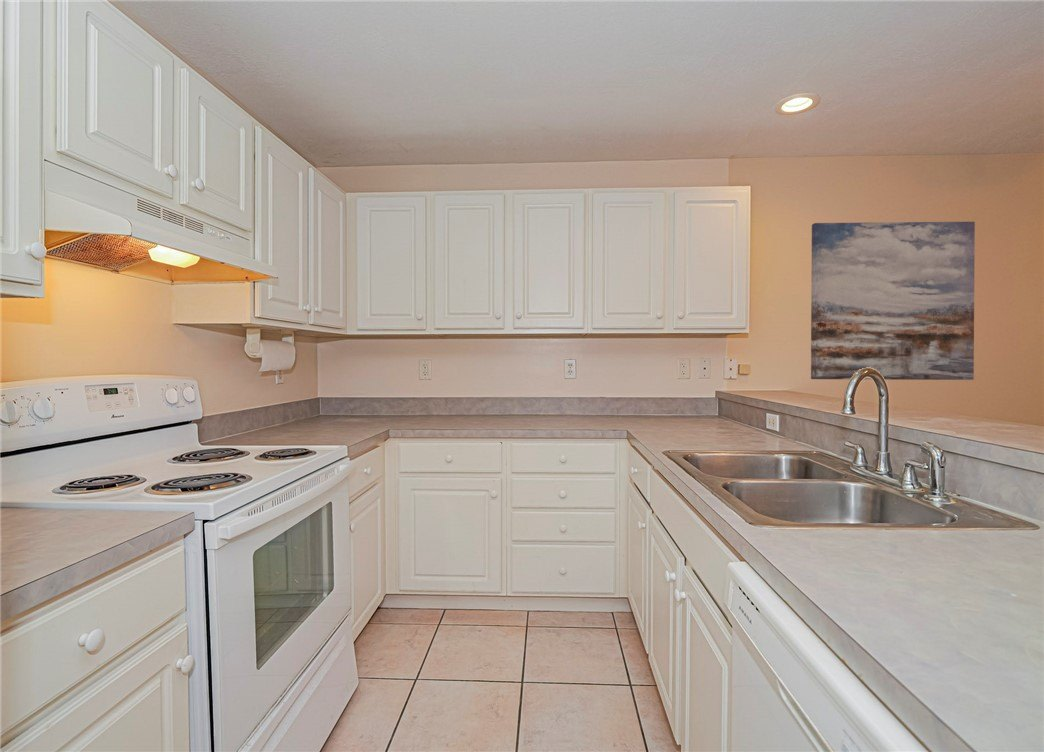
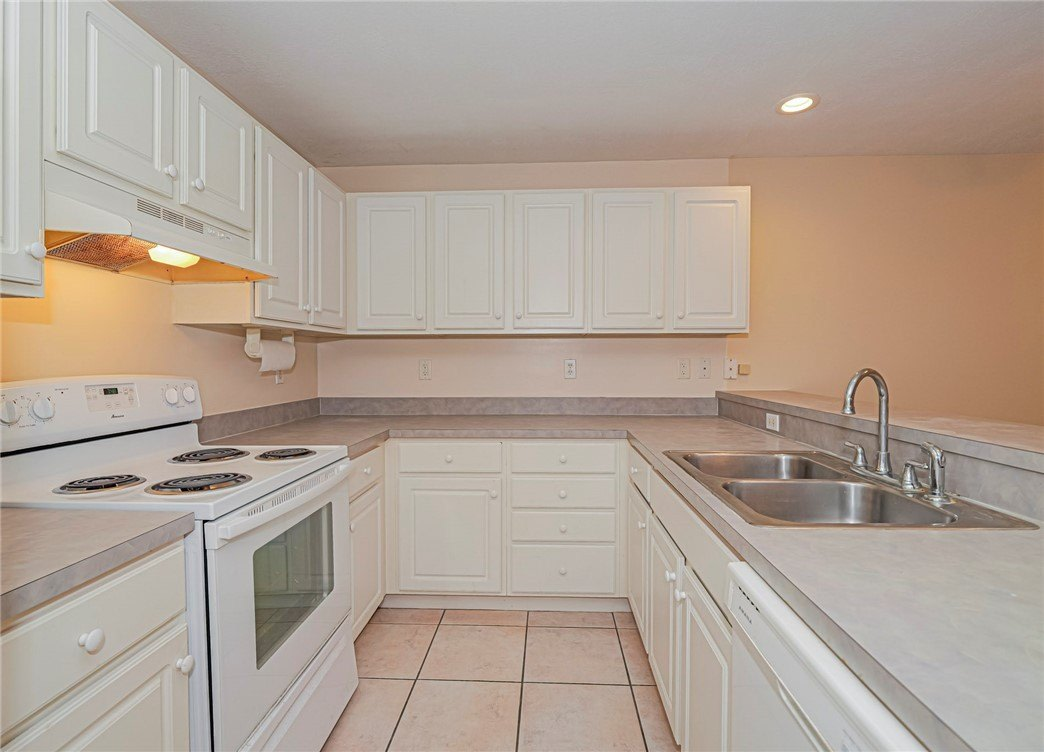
- wall art (891, 301)
